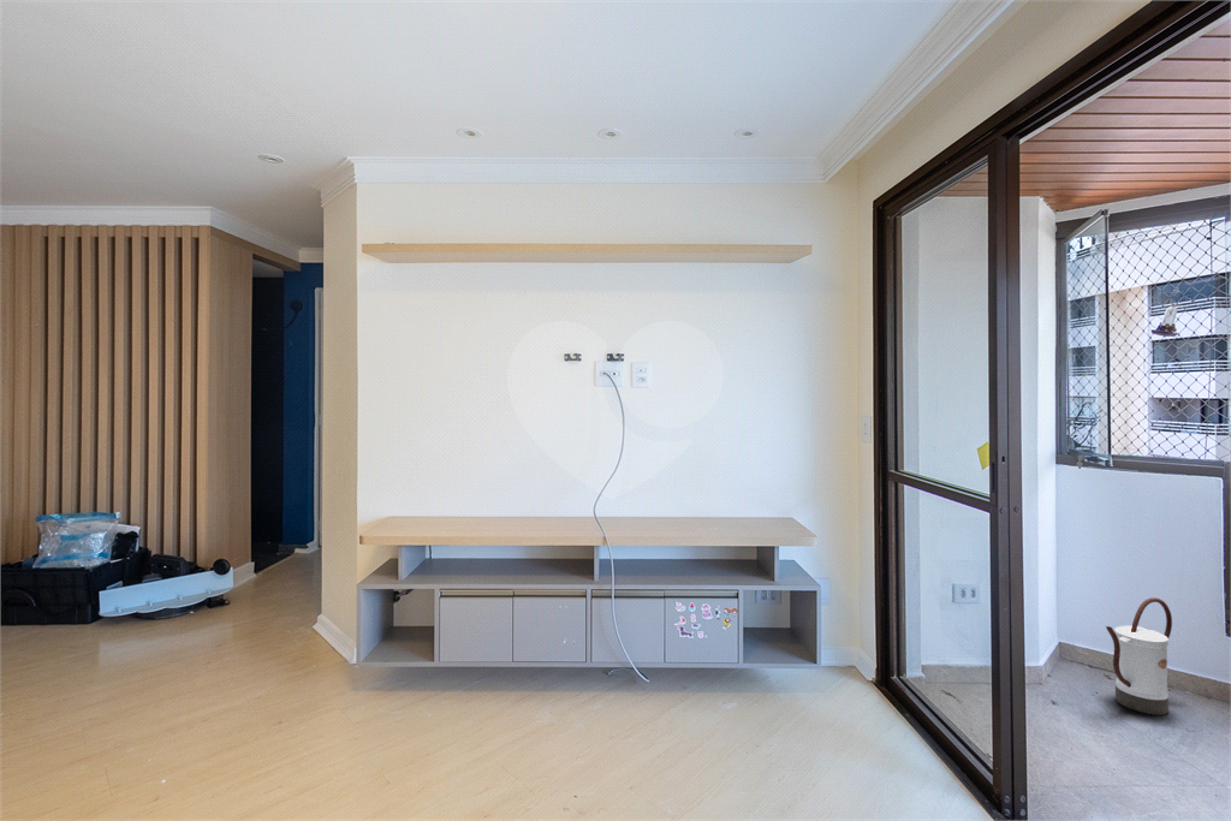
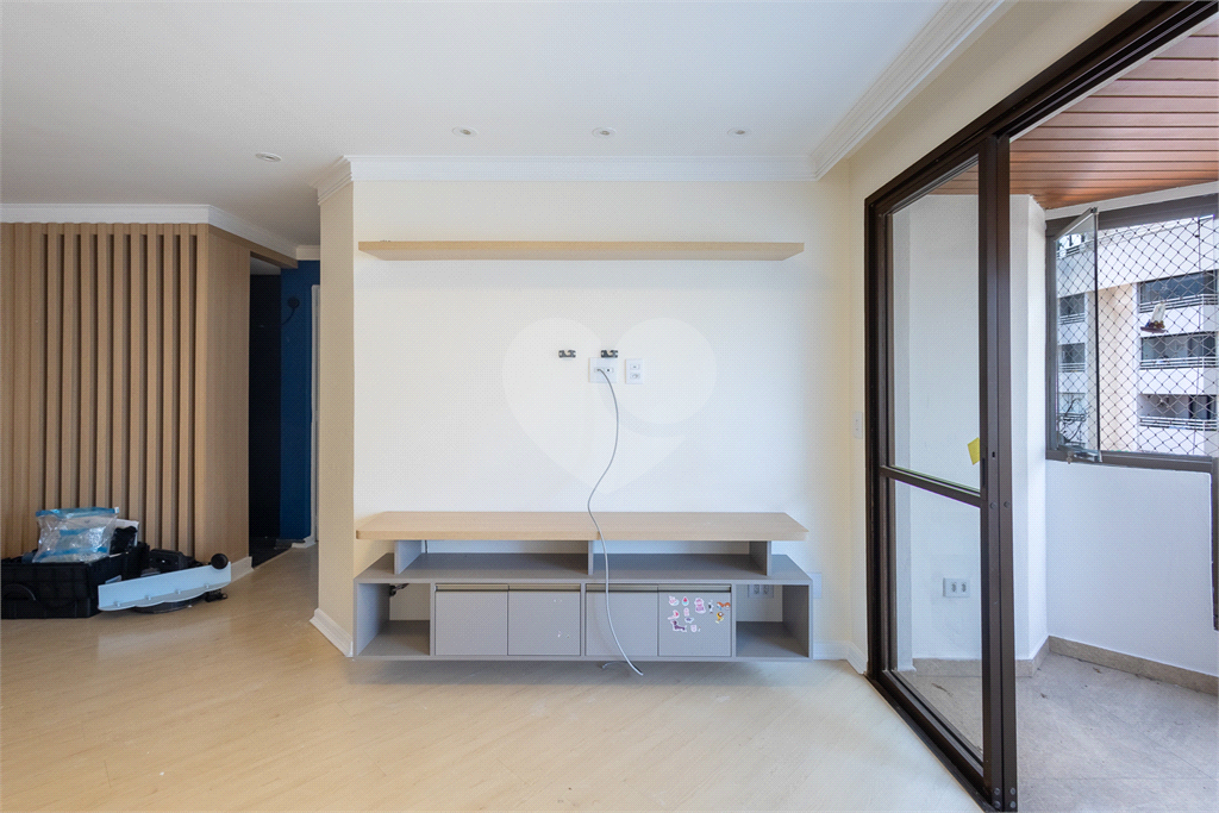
- watering can (1140, 652)
